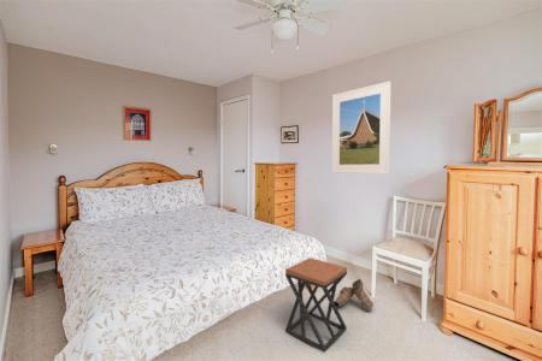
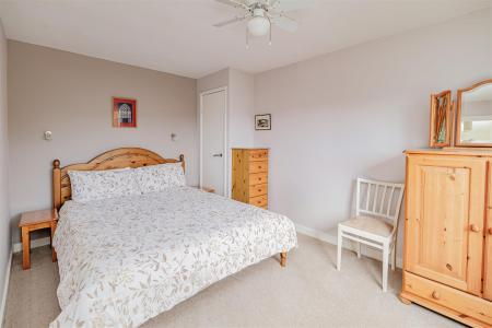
- stool (316, 298)
- boots (349, 292)
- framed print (358, 131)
